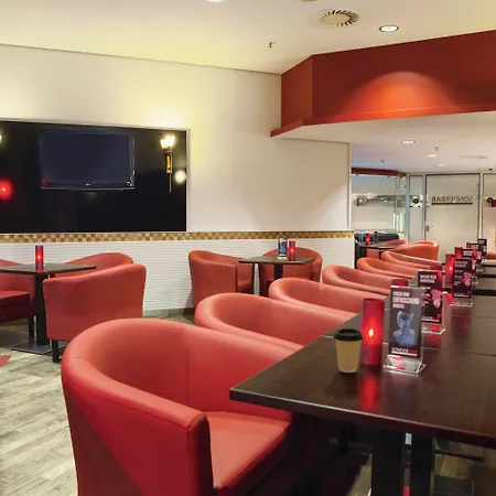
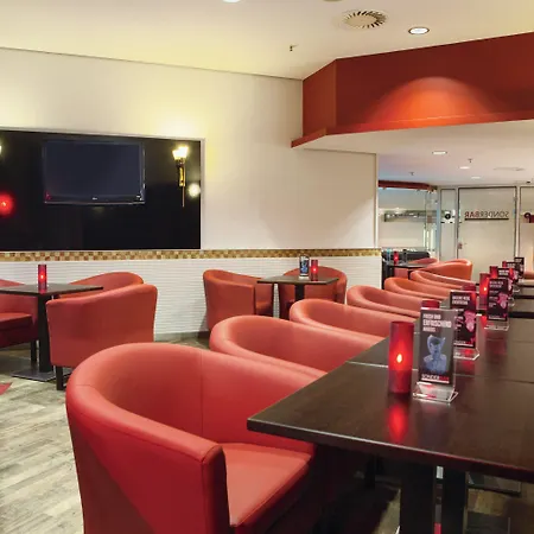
- coffee cup (347, 351)
